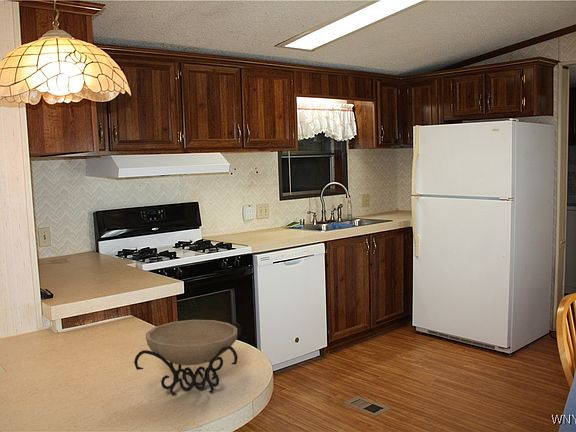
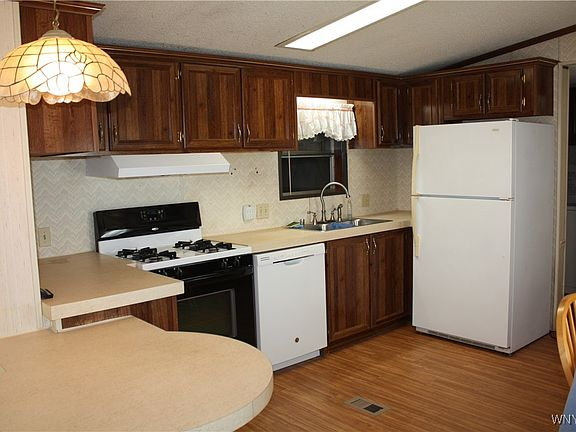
- decorative bowl (192, 359)
